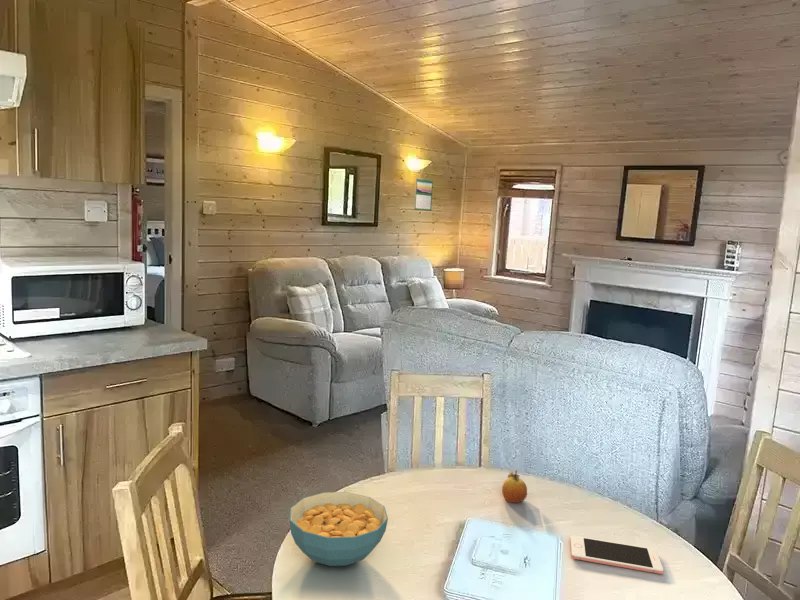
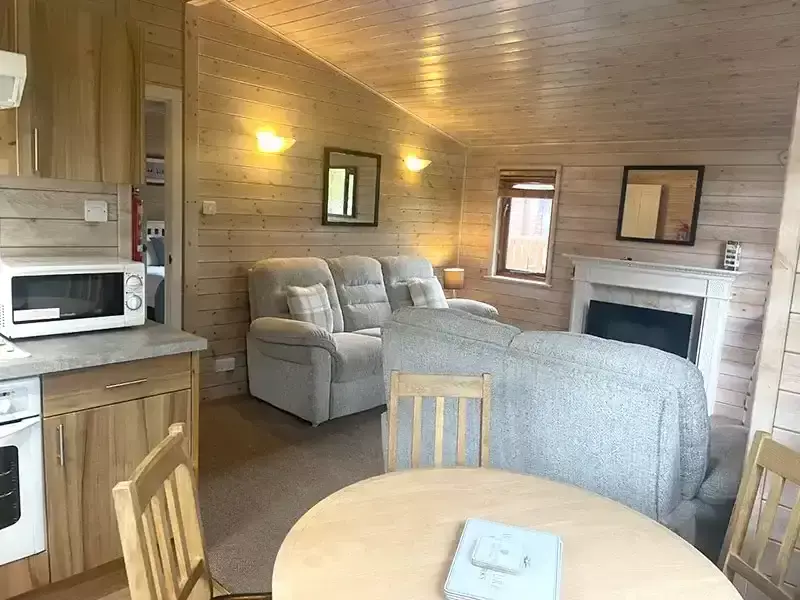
- cell phone (614, 554)
- calendar (423, 194)
- fruit (513, 482)
- cereal bowl (337, 536)
